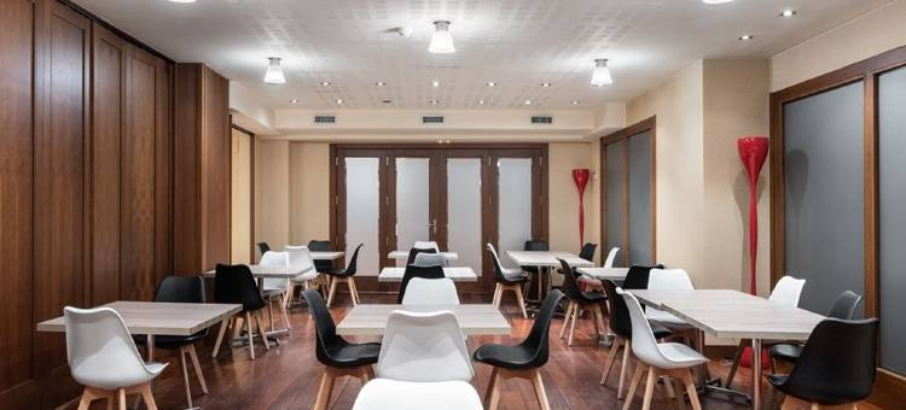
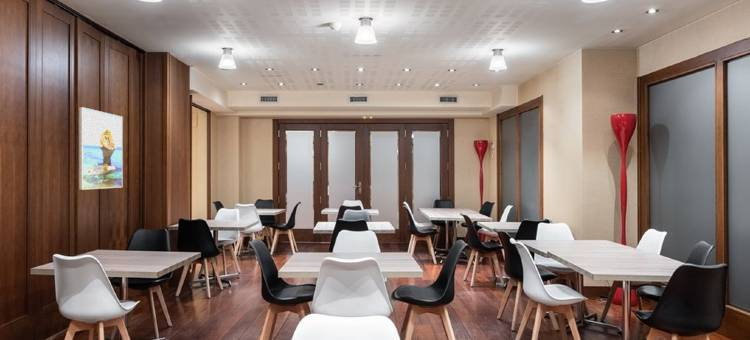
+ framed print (102, 150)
